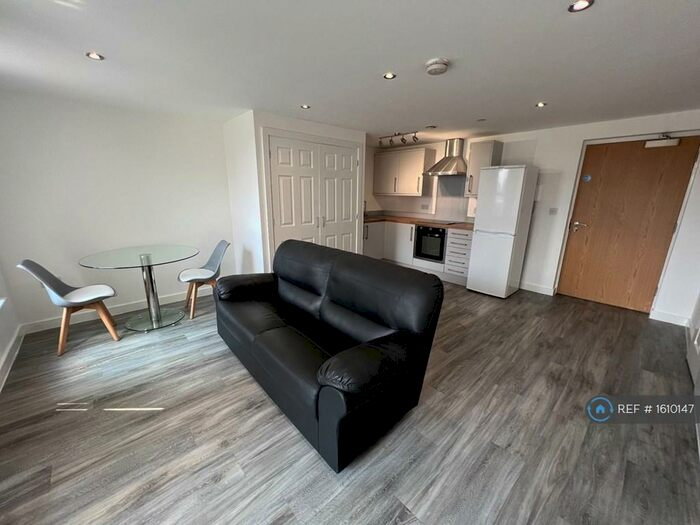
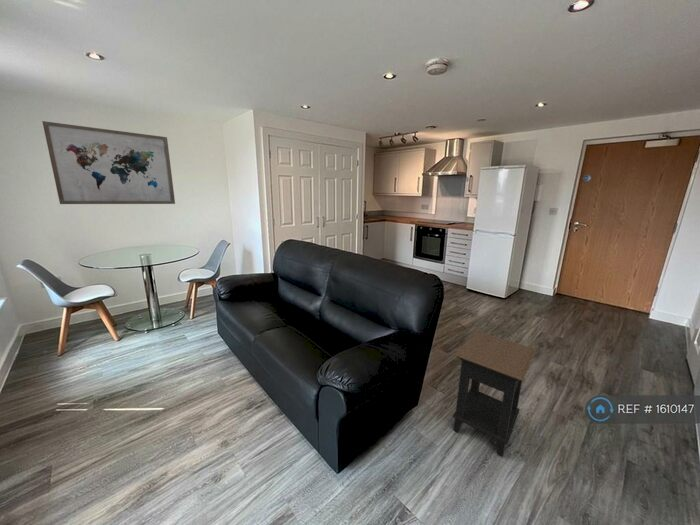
+ wall art (117, 168)
+ side table (492, 387)
